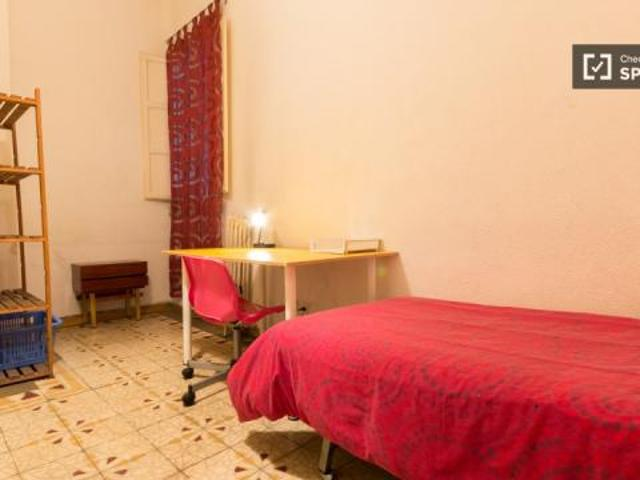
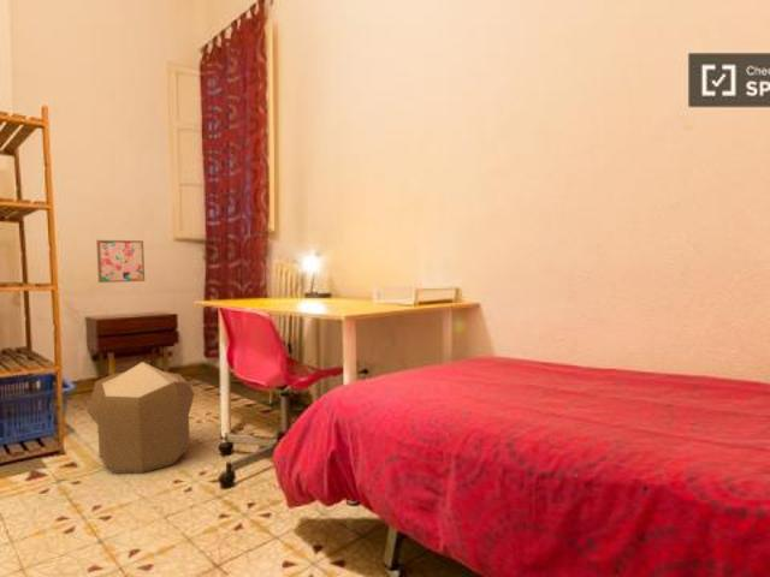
+ wall art (120, 261)
+ pouf (143, 410)
